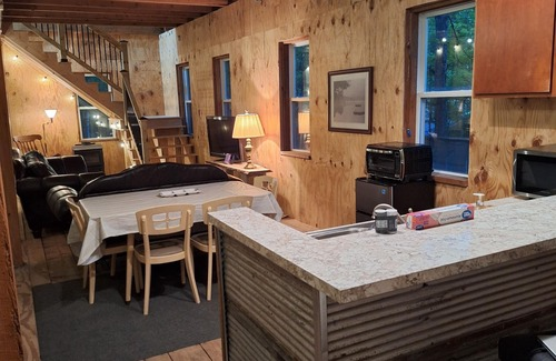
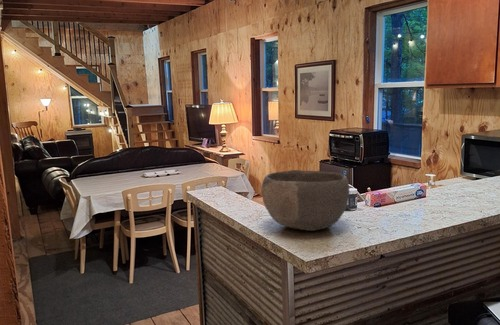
+ bowl (305, 200)
